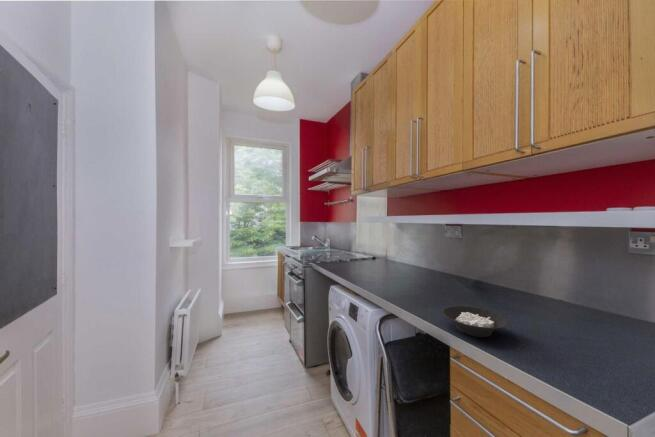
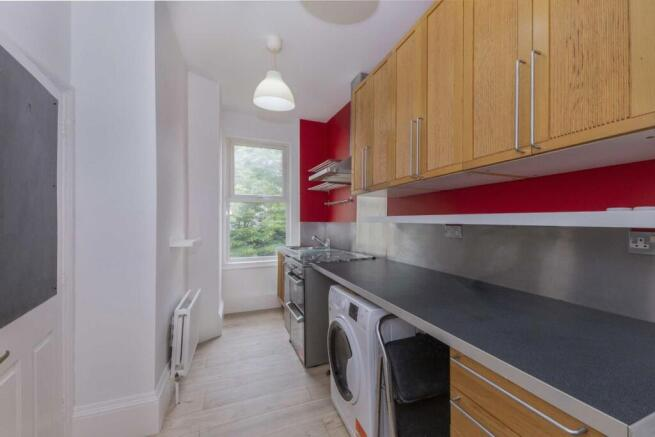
- cereal bowl (473, 322)
